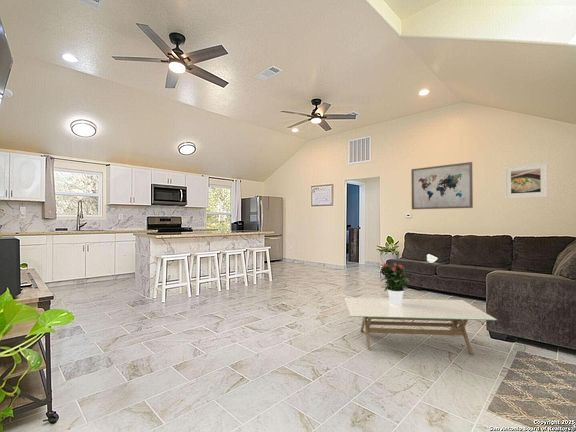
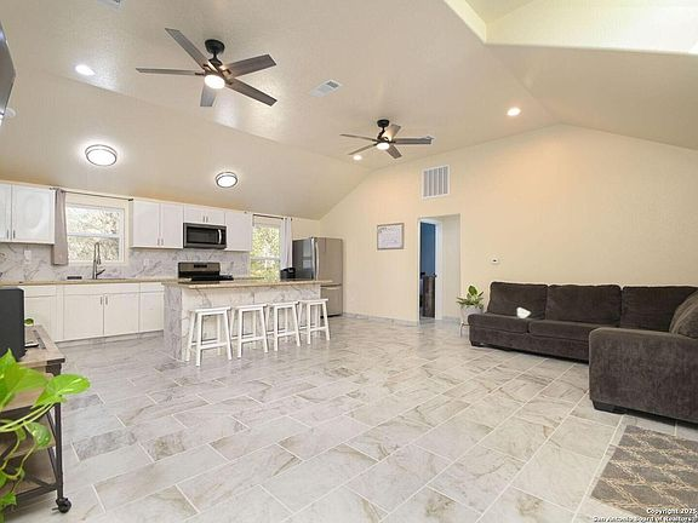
- wall art (440, 187)
- coffee table (411, 324)
- potted flower (394, 283)
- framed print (525, 181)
